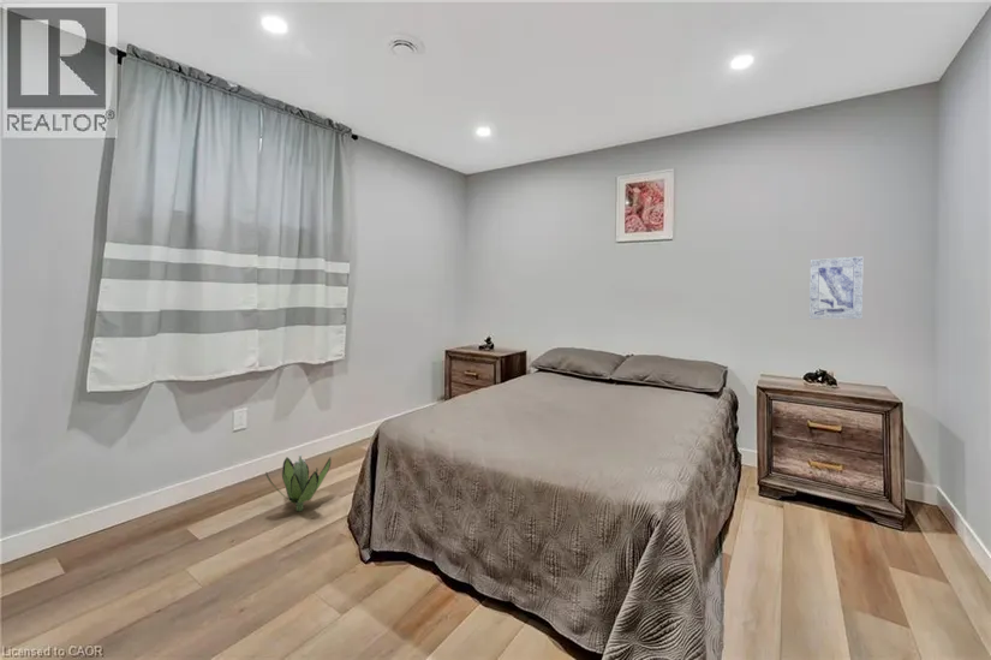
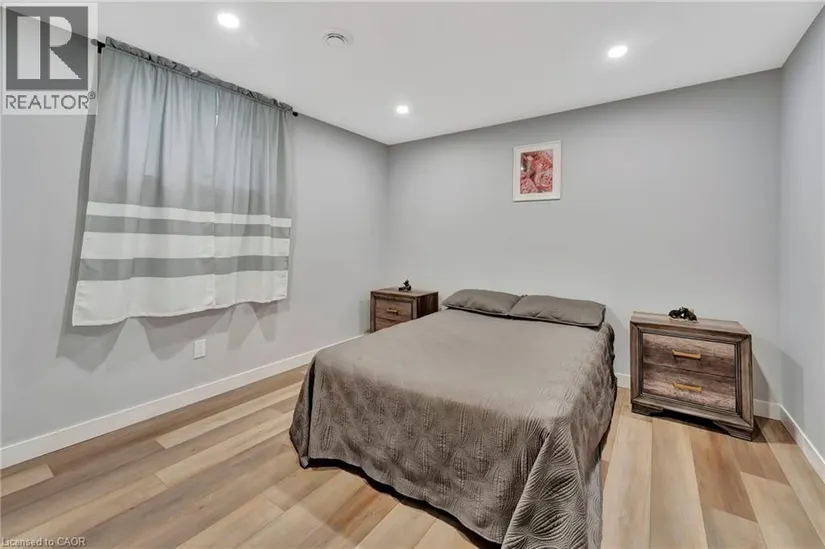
- wall art (835, 289)
- decorative plant (299, 482)
